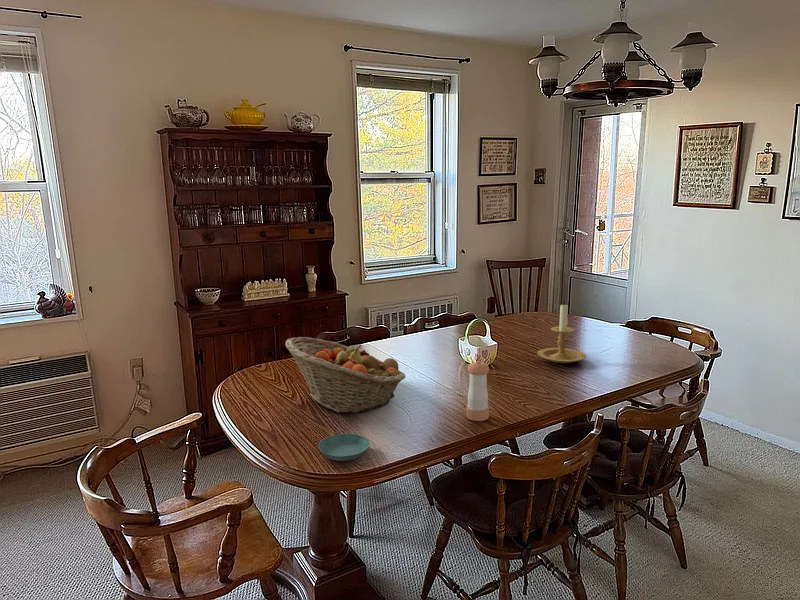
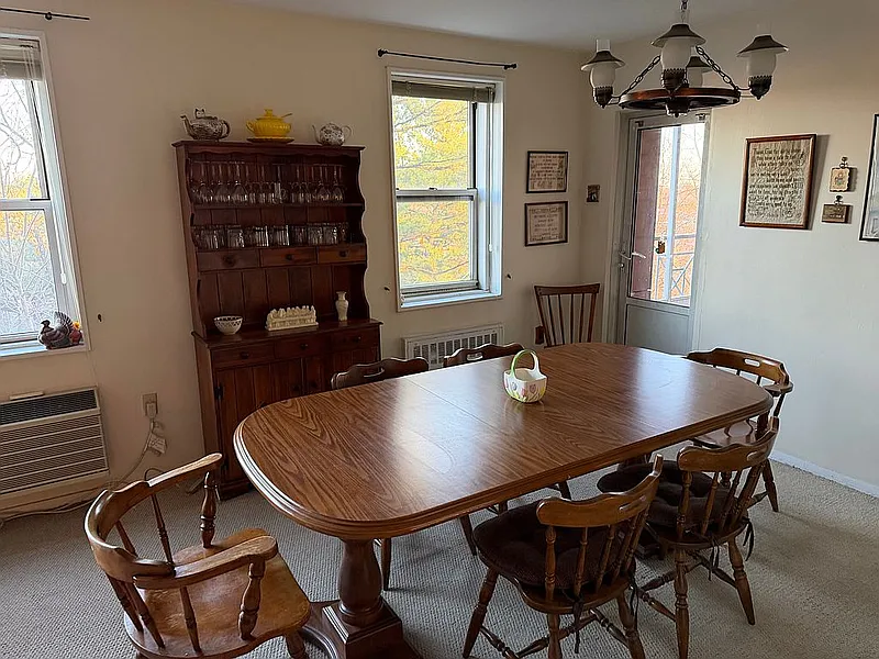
- candle holder (562, 331)
- pepper shaker (477, 389)
- fruit basket (344, 368)
- saucer (344, 448)
